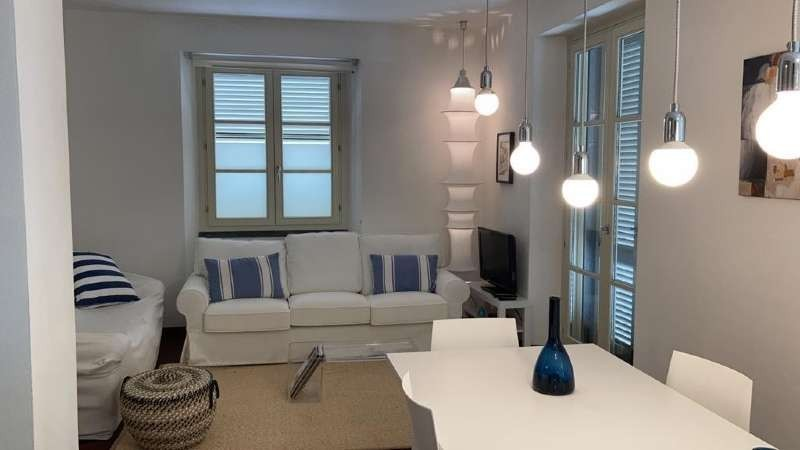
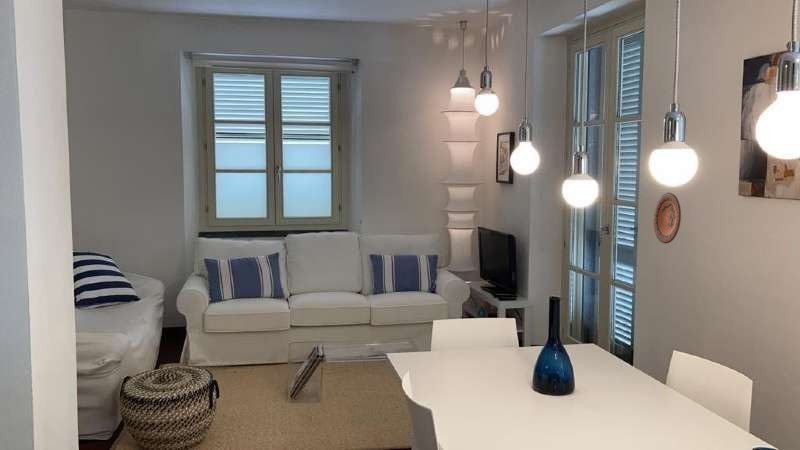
+ decorative plate (667, 218)
